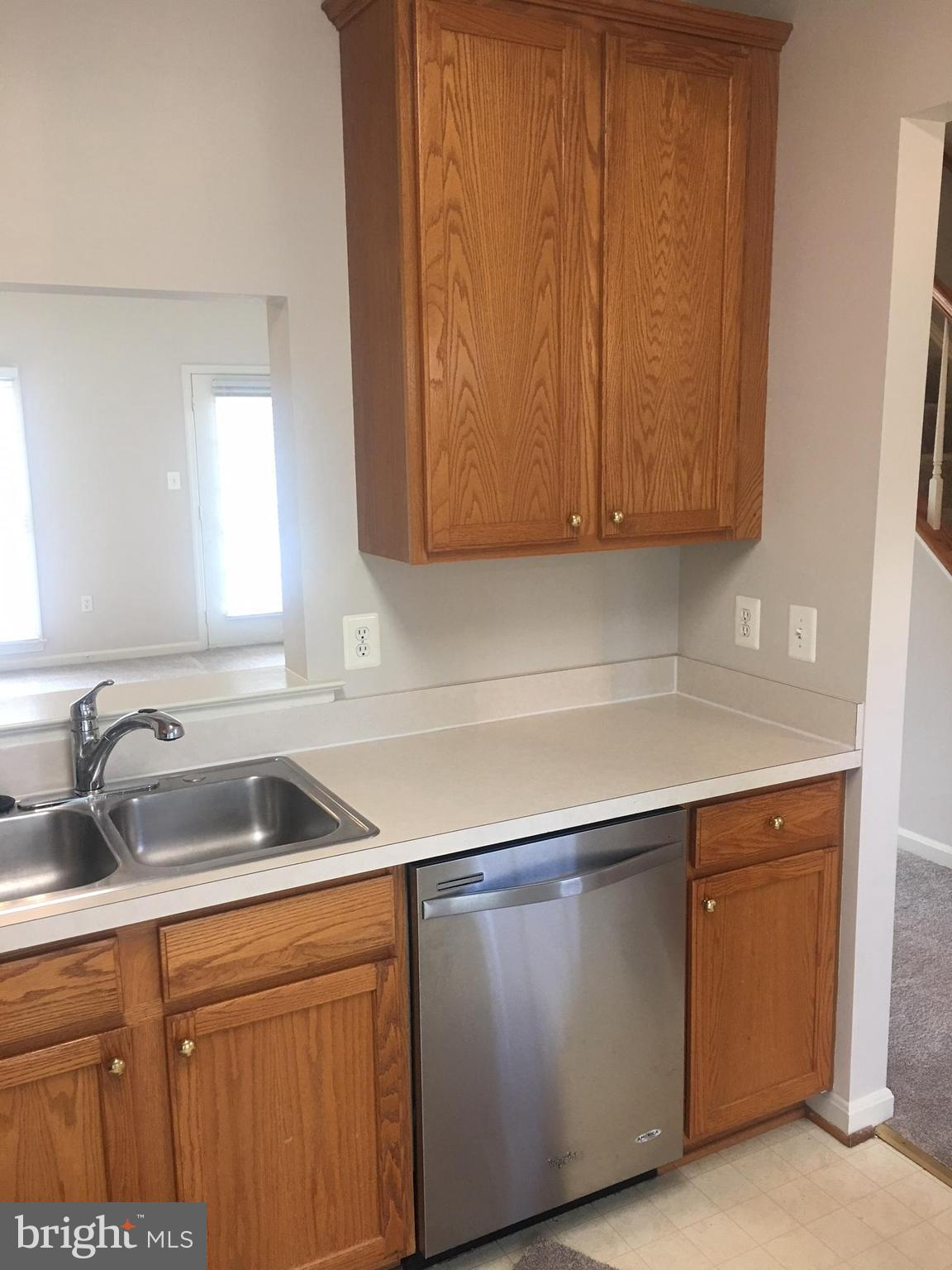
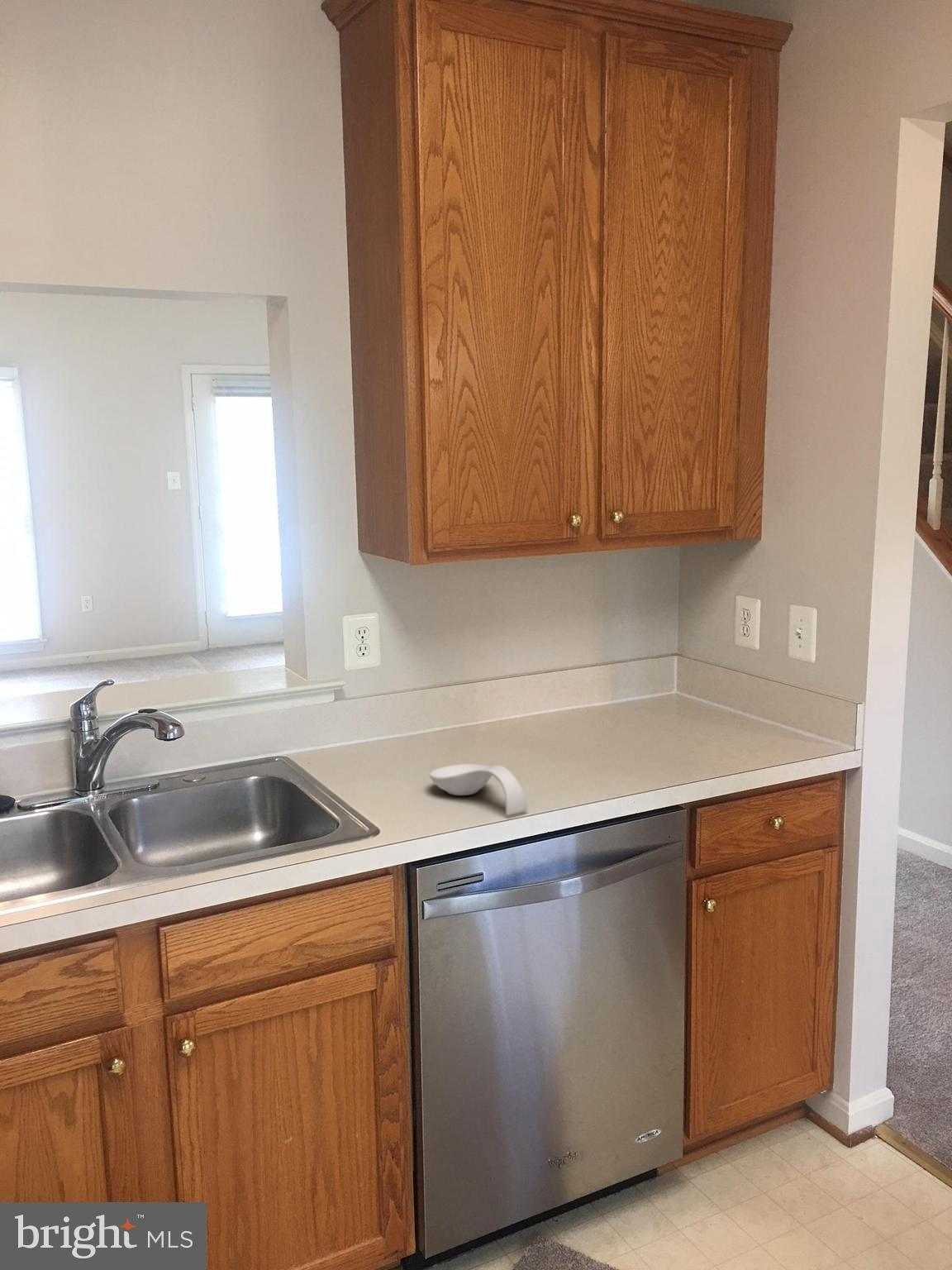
+ spoon rest (479, 780)
